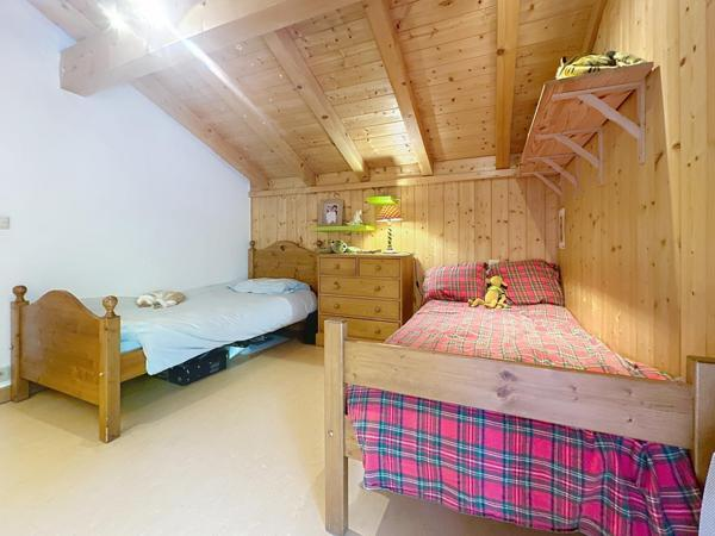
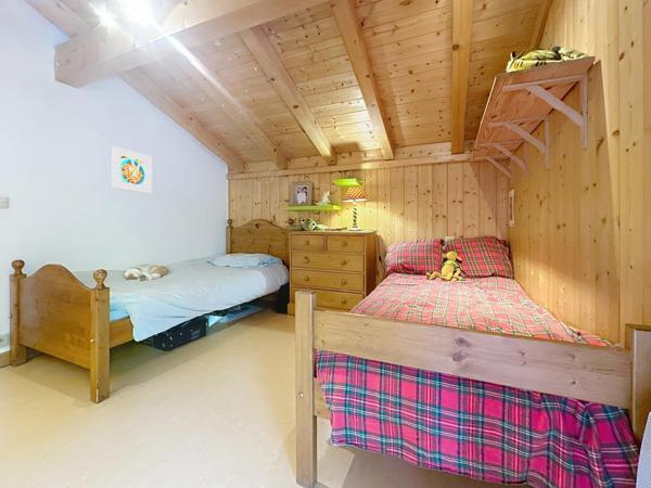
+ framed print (132, 170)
